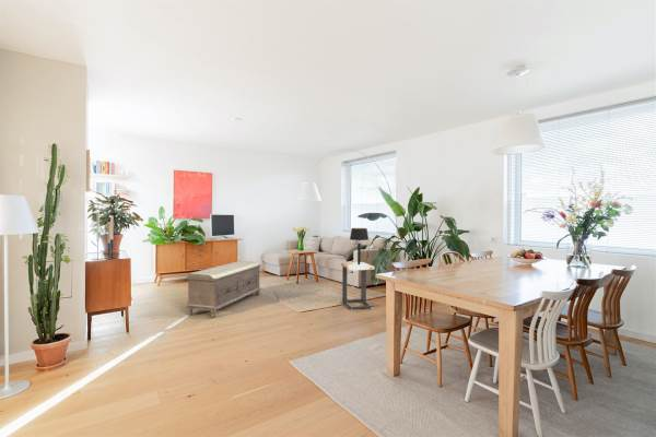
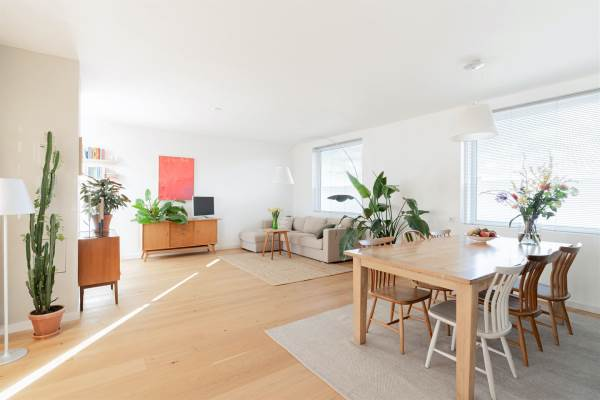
- bench (227, 285)
- side table (361, 284)
- table lamp (359, 246)
